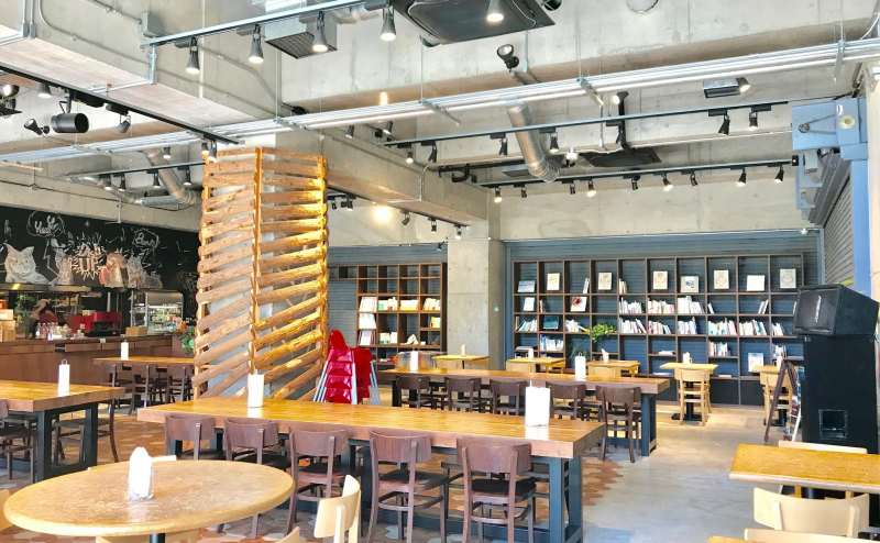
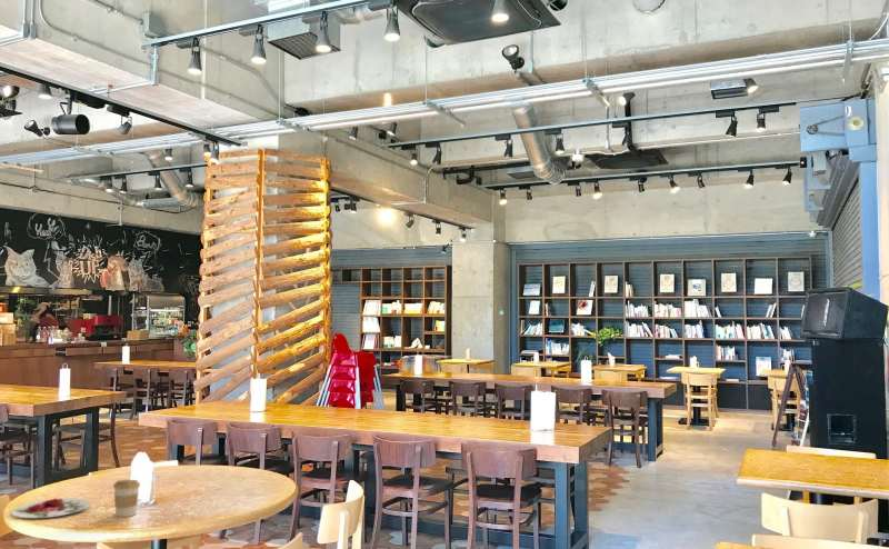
+ coffee cup (126, 497)
+ plate (51, 507)
